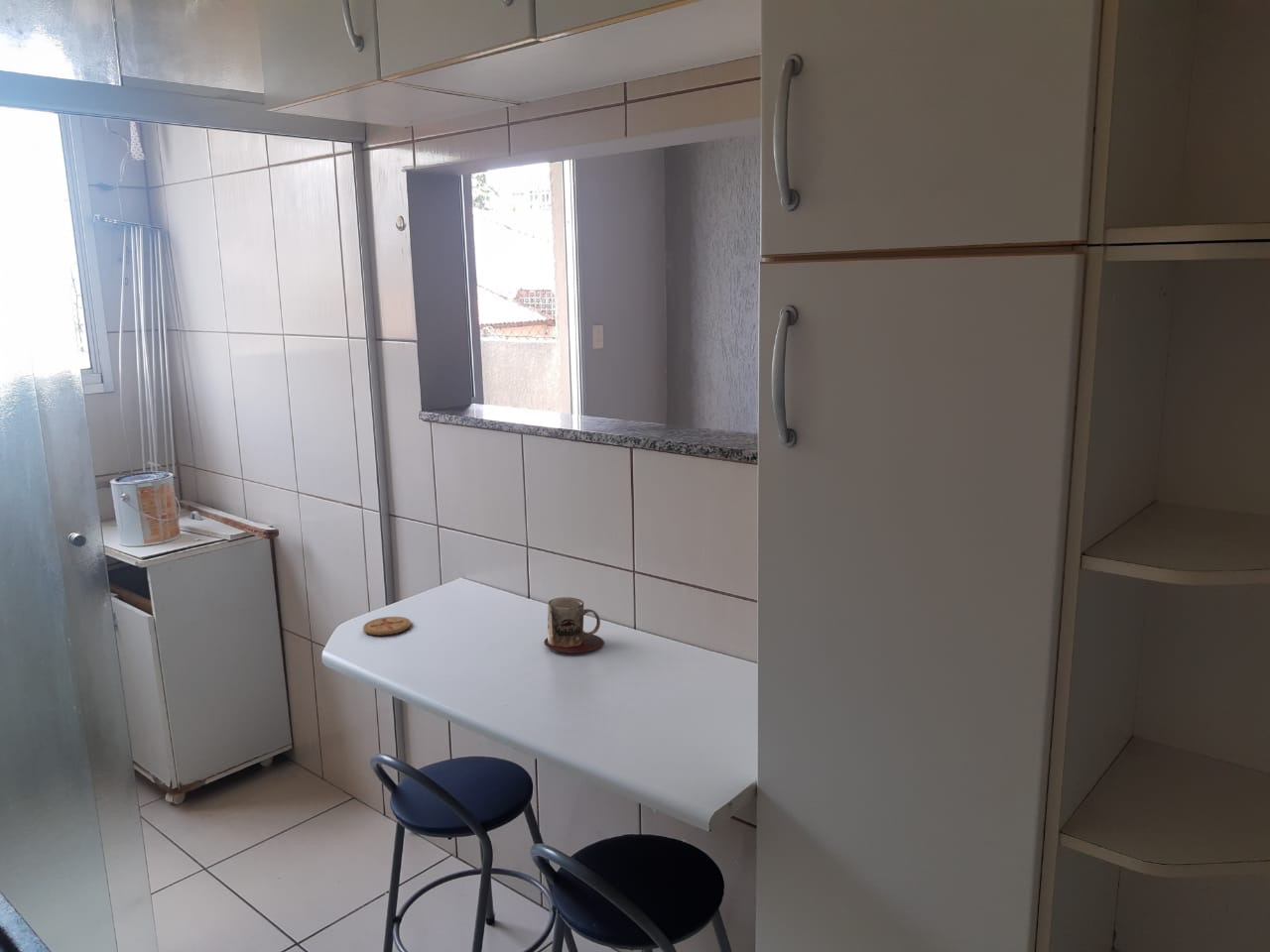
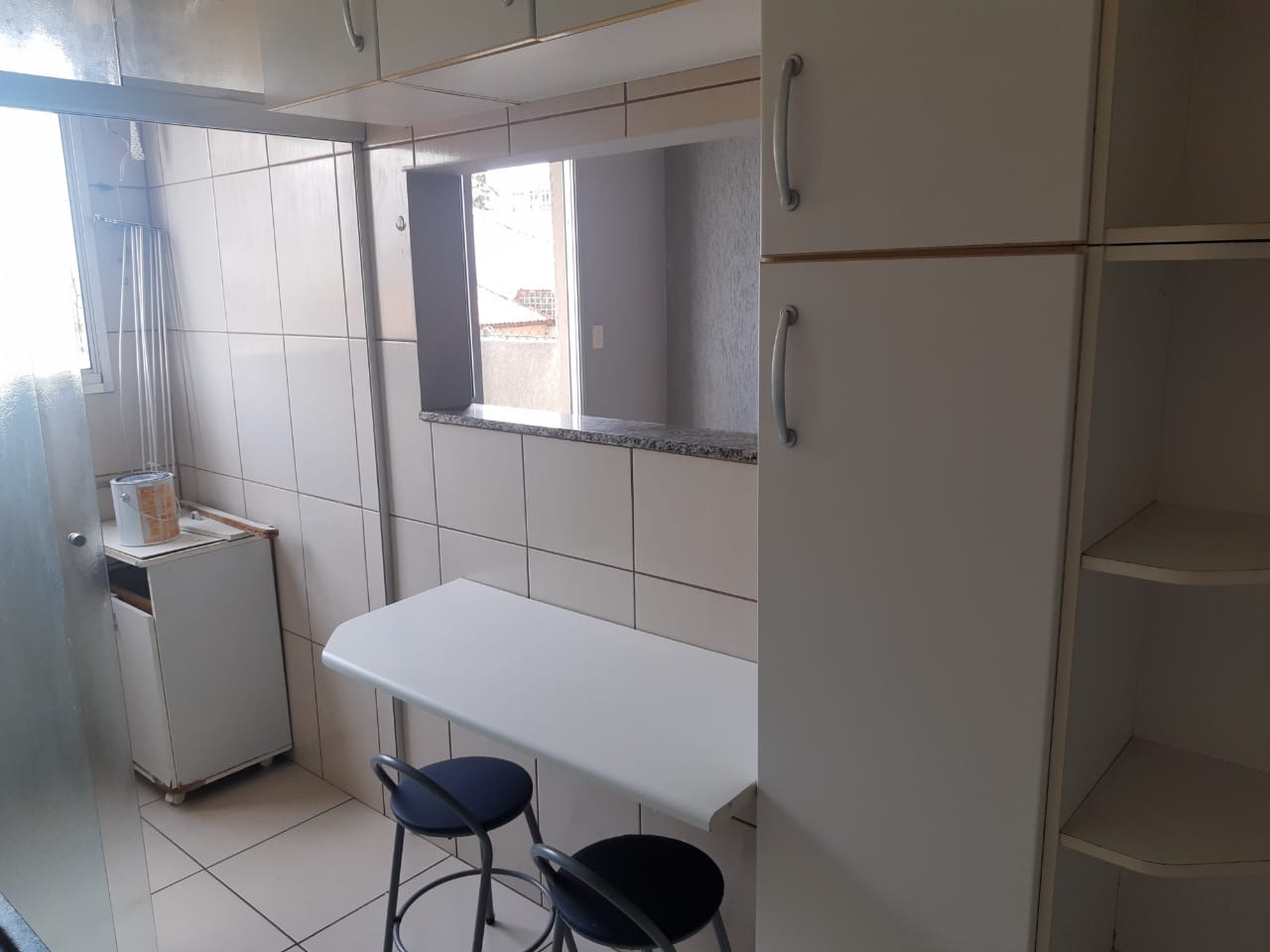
- coaster (387, 625)
- mug (572, 622)
